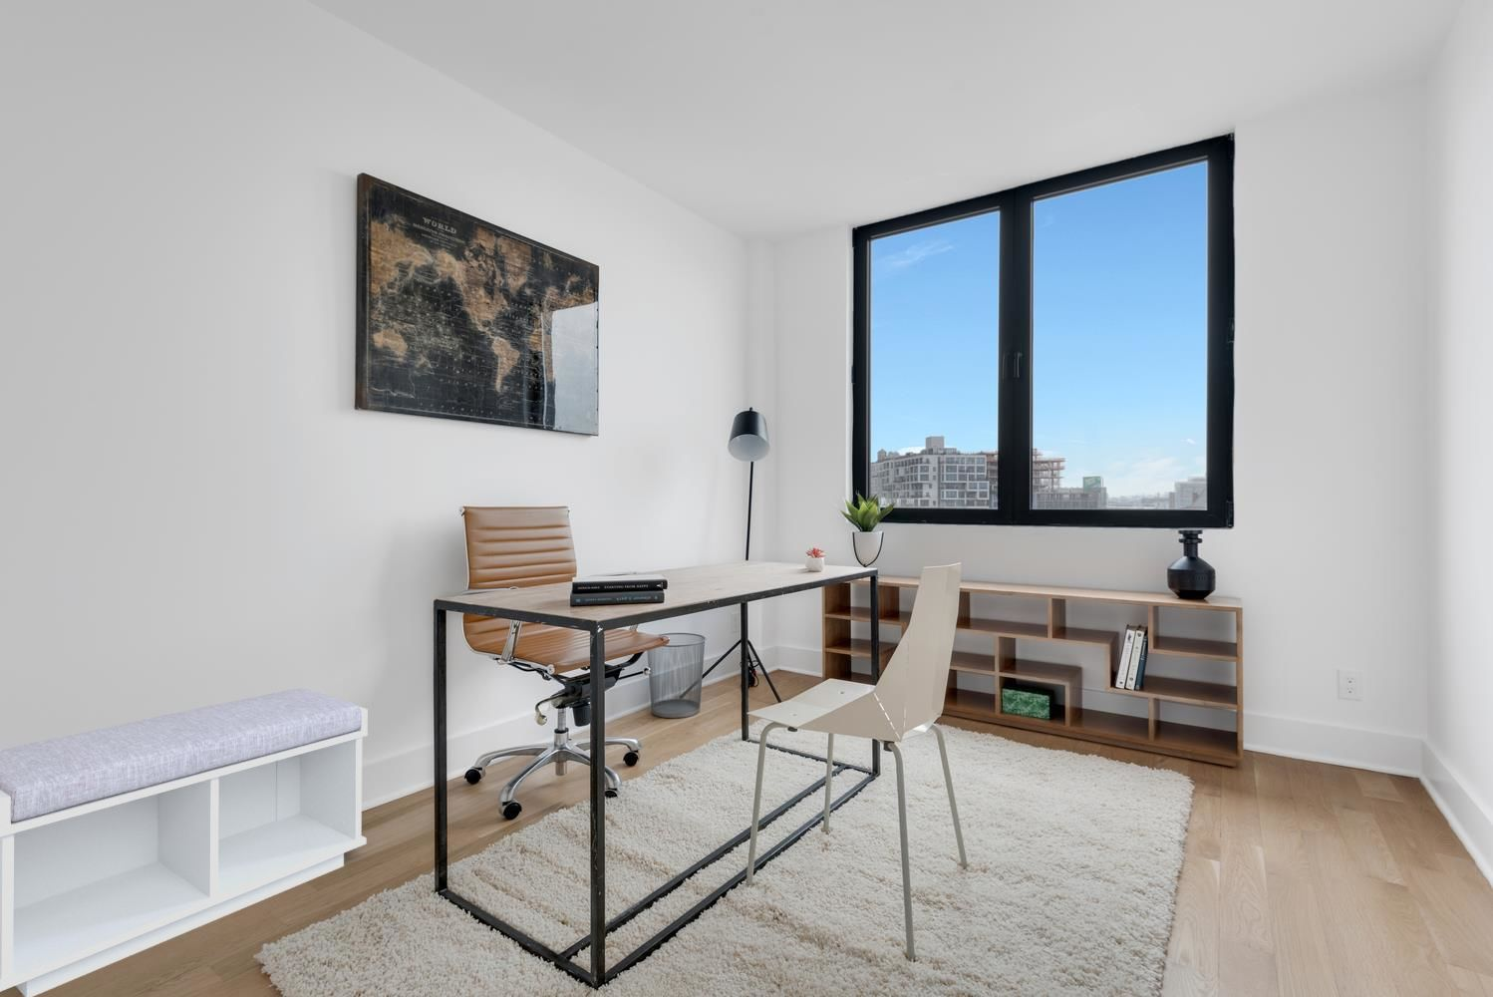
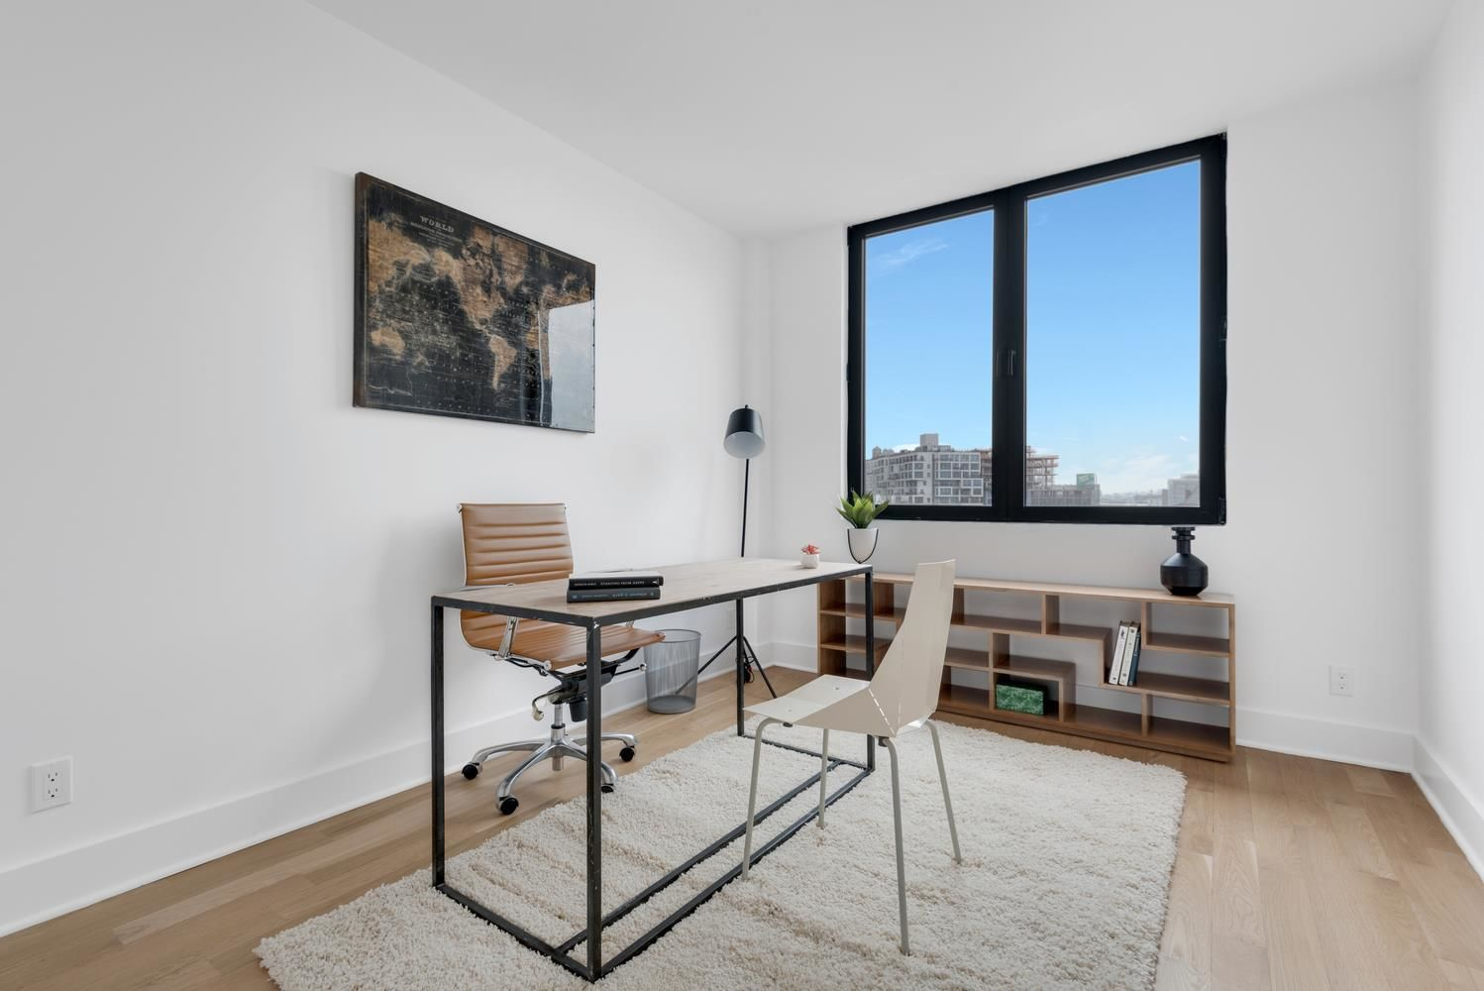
- bench (186, 812)
